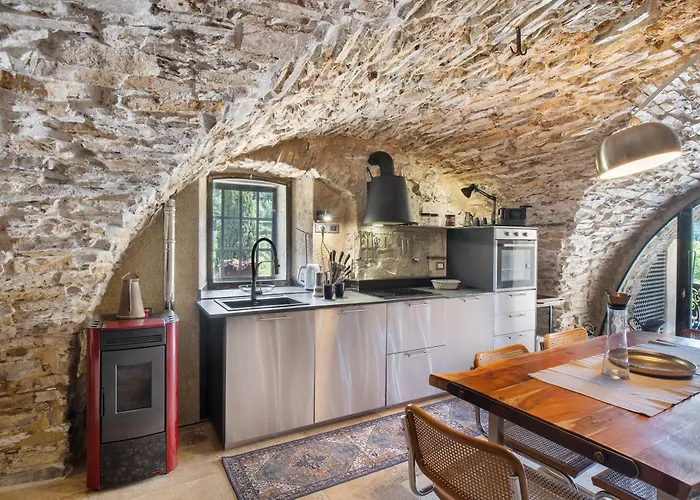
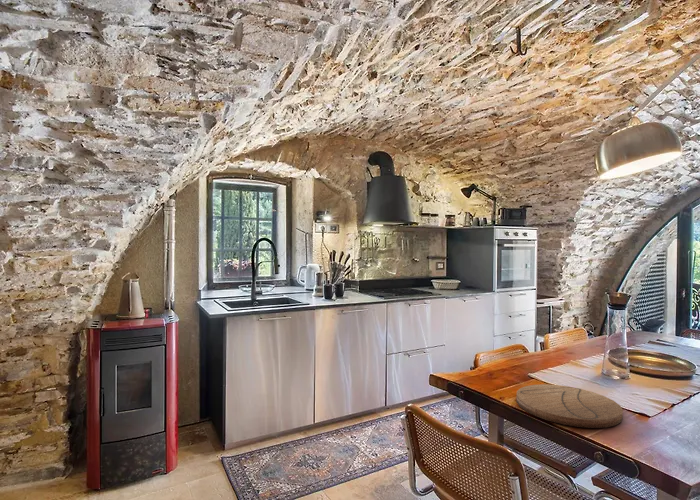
+ cutting board (566, 403)
